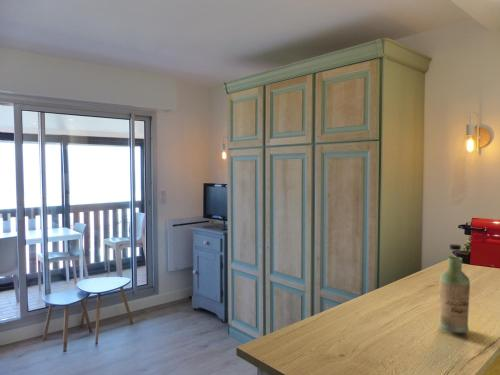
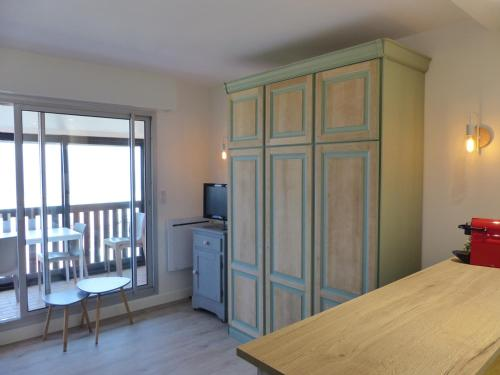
- bottle (454, 288)
